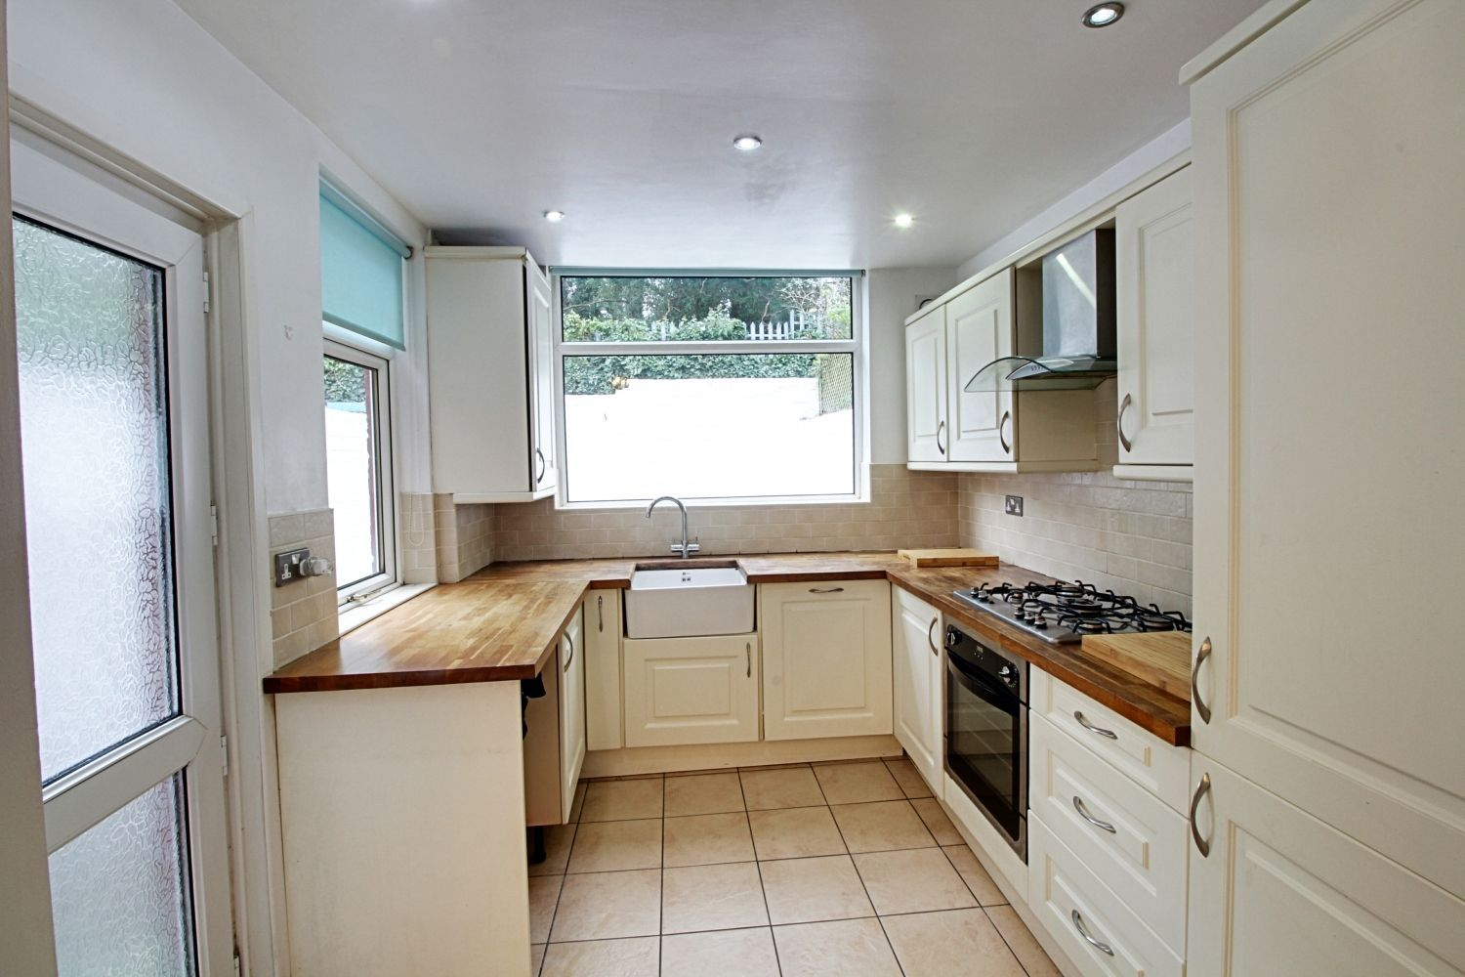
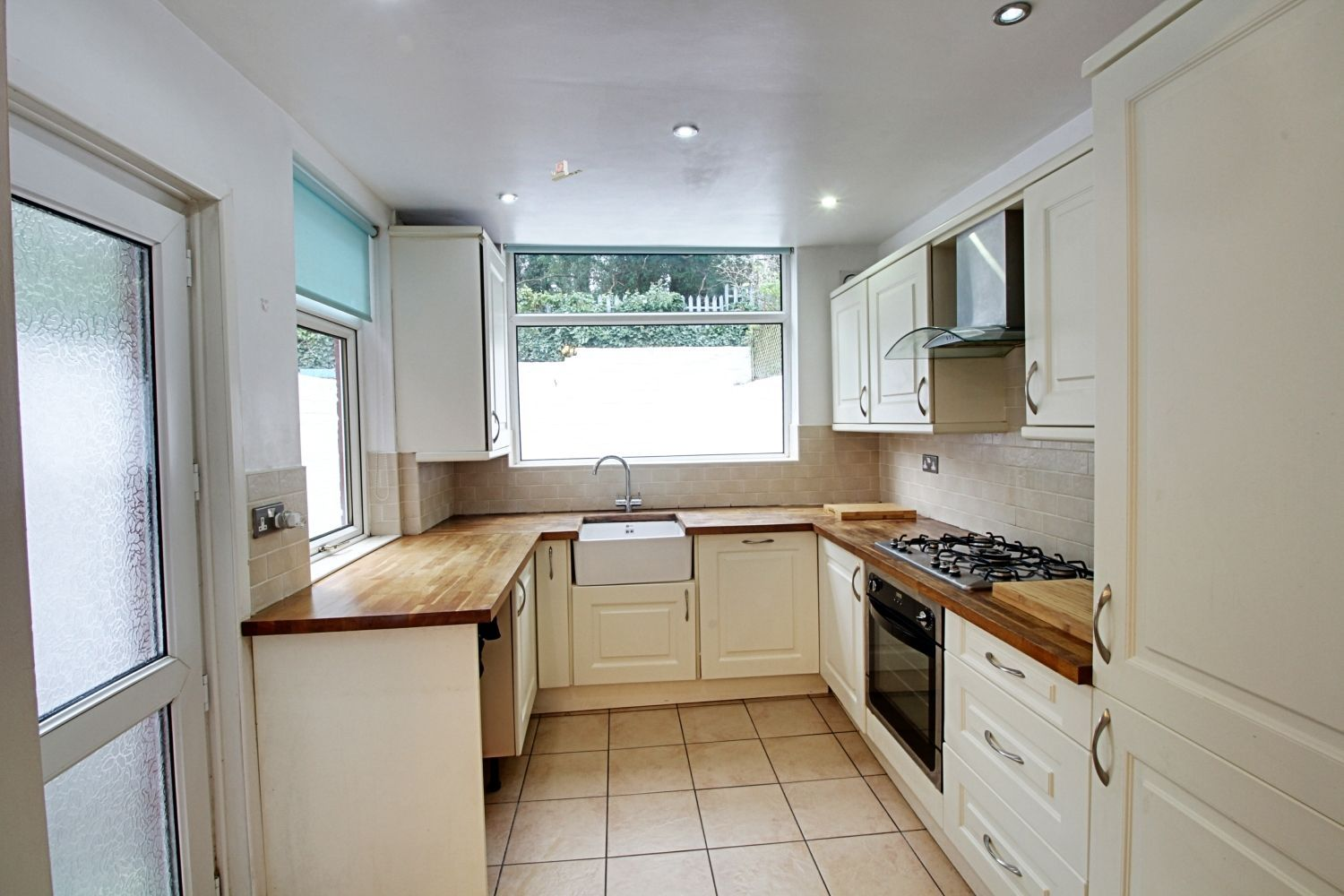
+ tape dispenser (565, 168)
